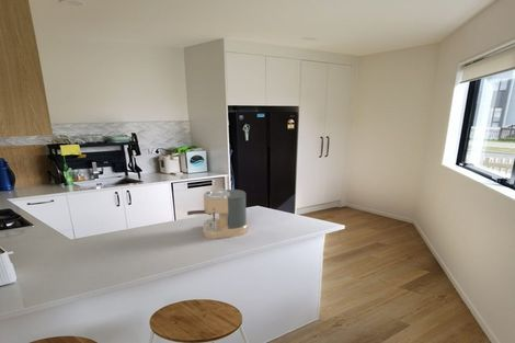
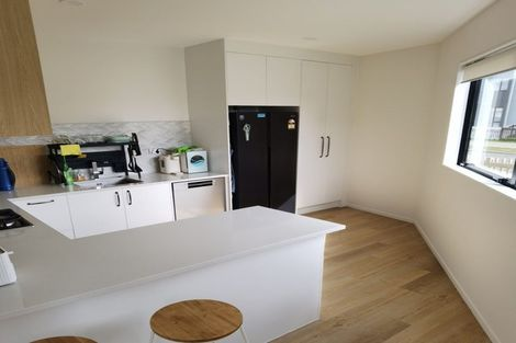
- coffee maker (217, 210)
